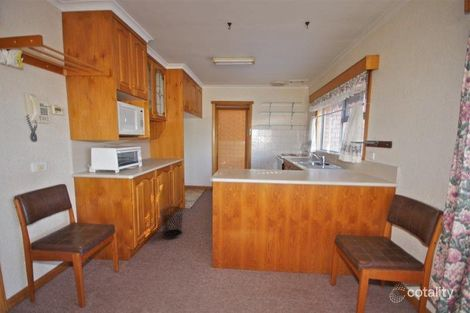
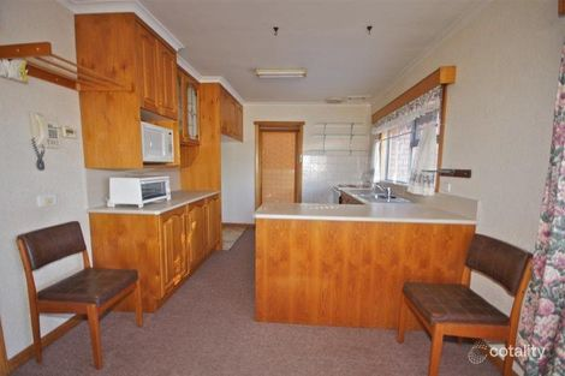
- waste bin (172, 222)
